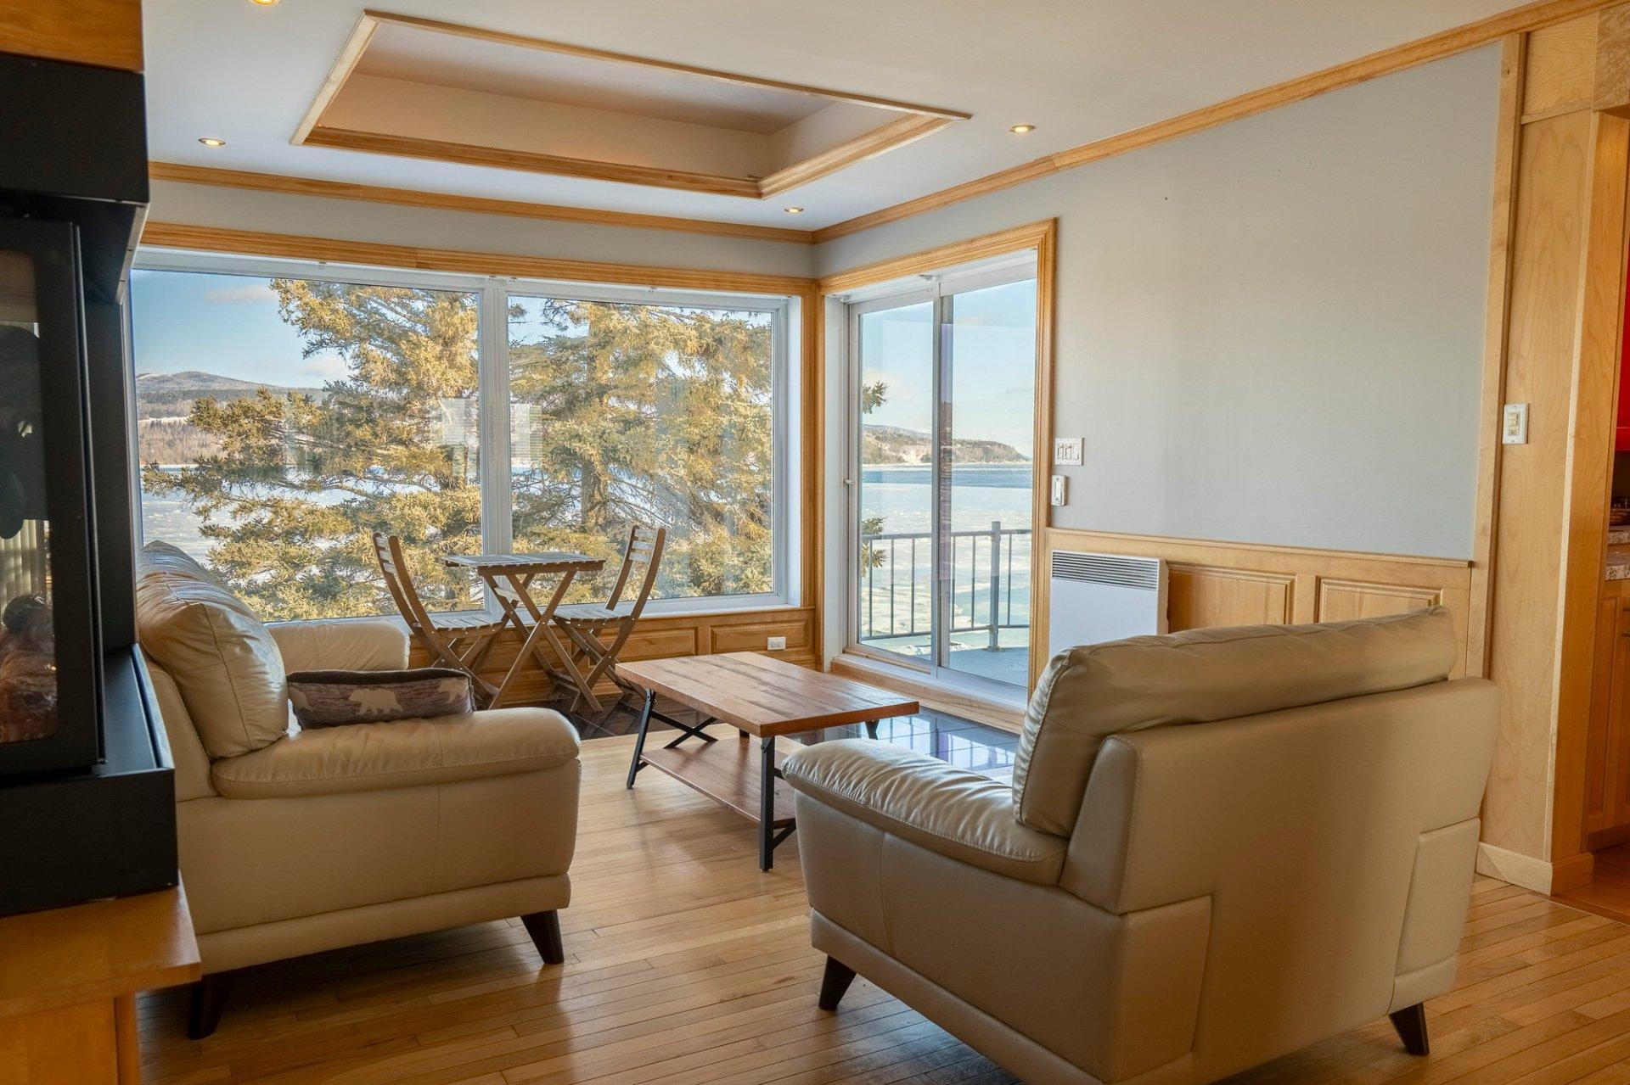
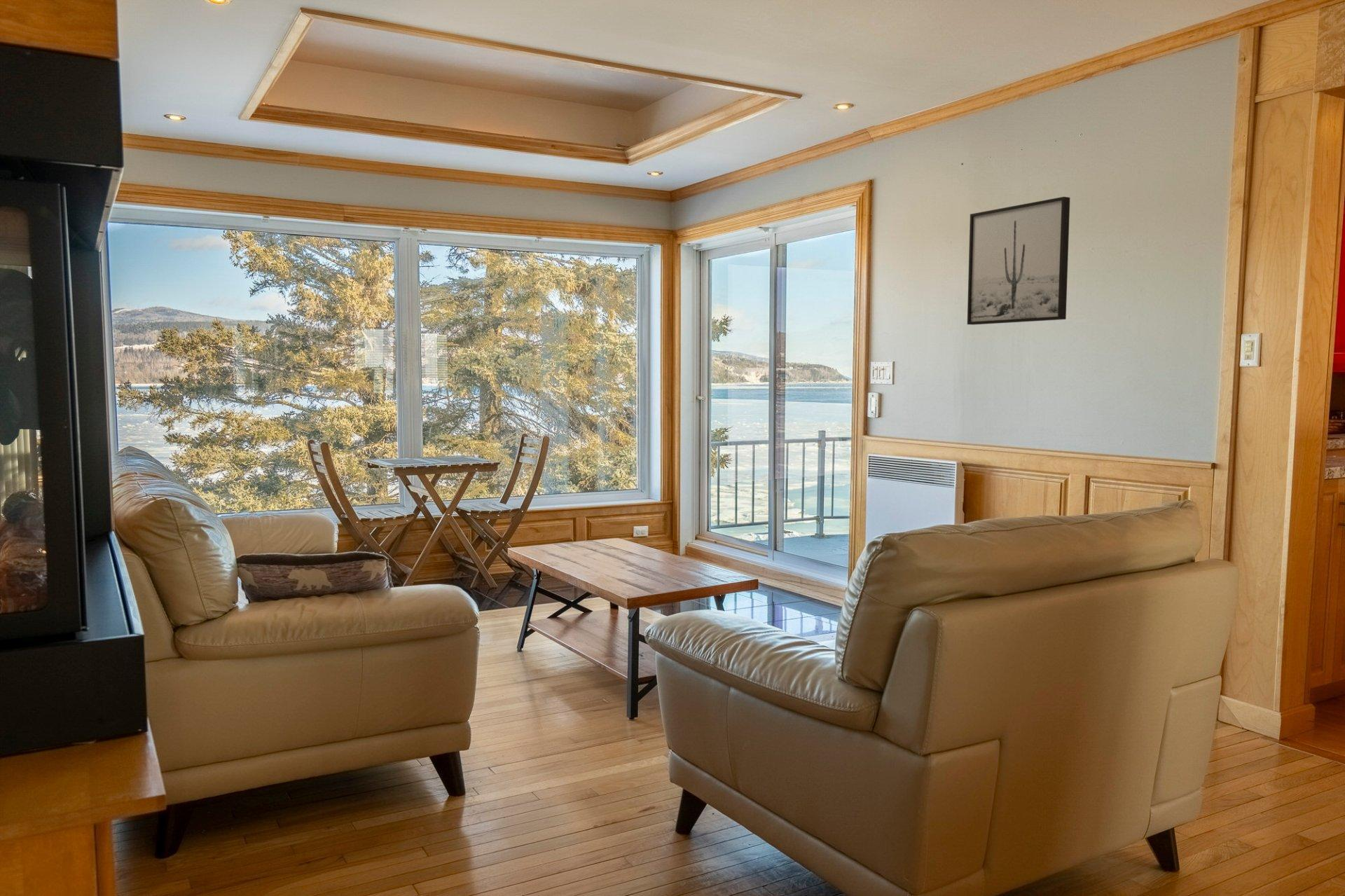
+ wall art (1016, 264)
